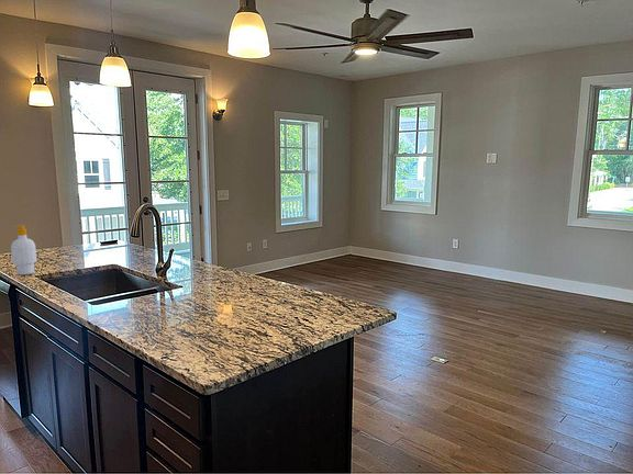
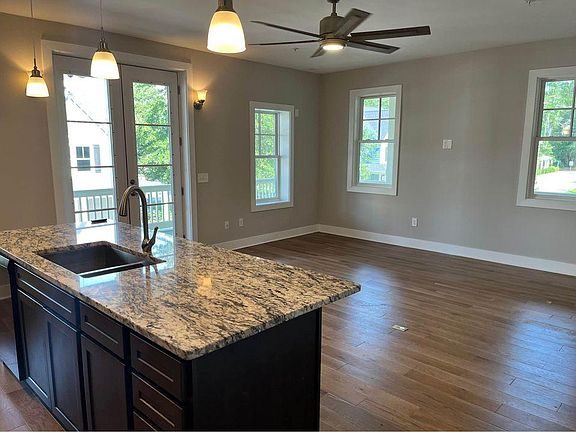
- soap bottle (23, 249)
